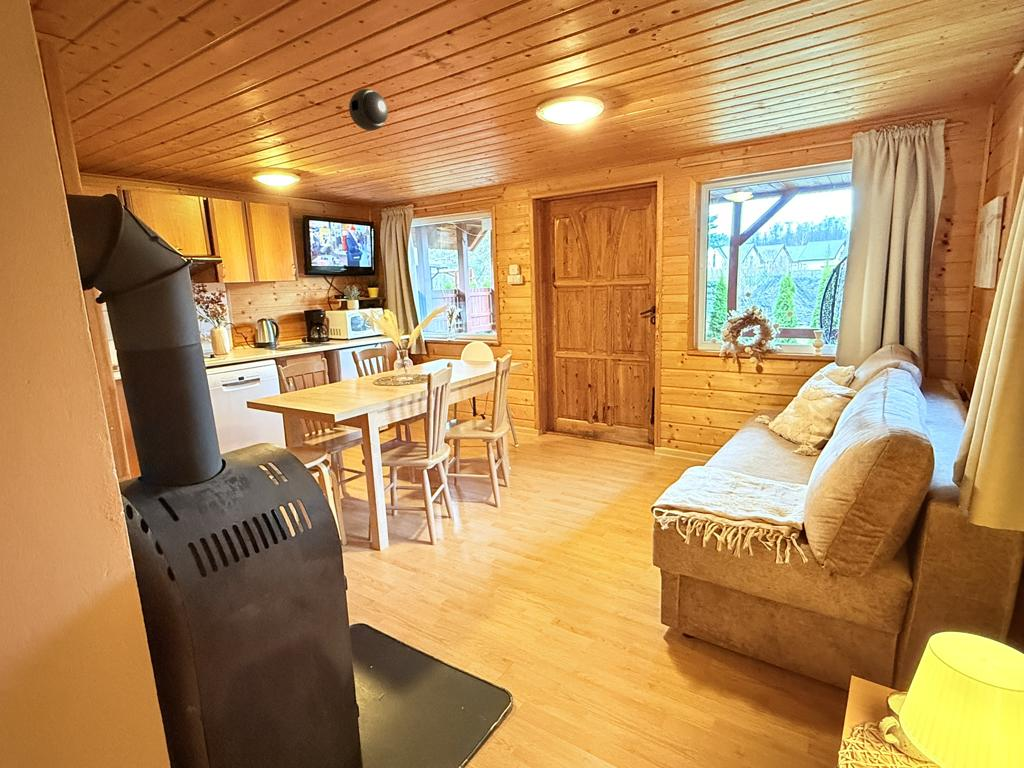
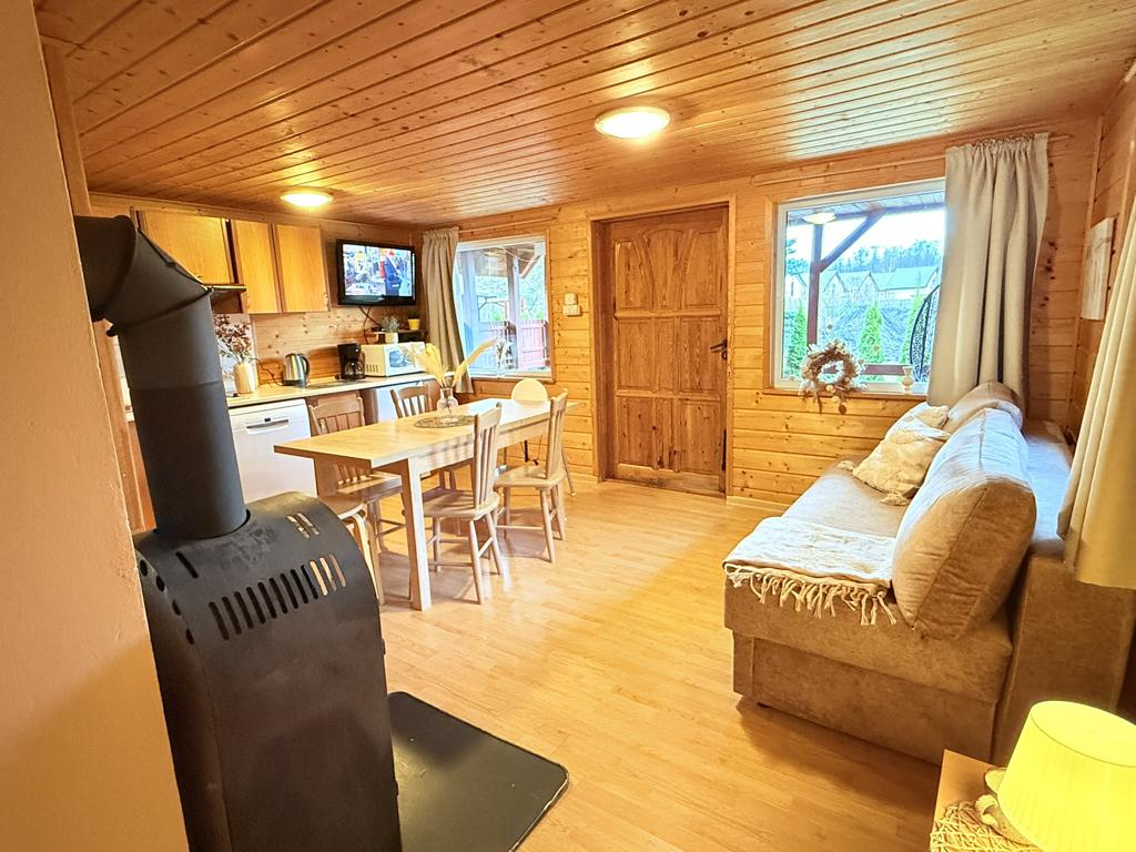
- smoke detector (368, 110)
